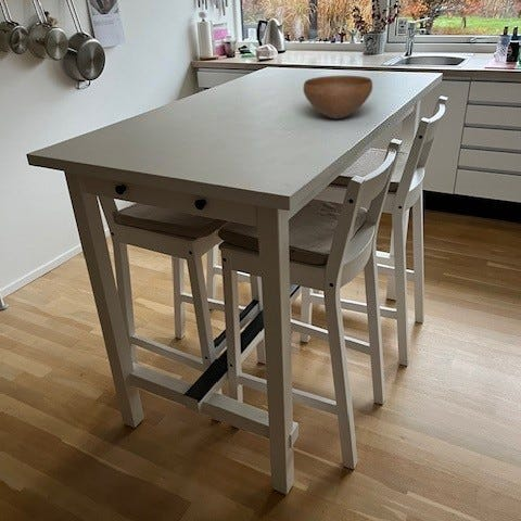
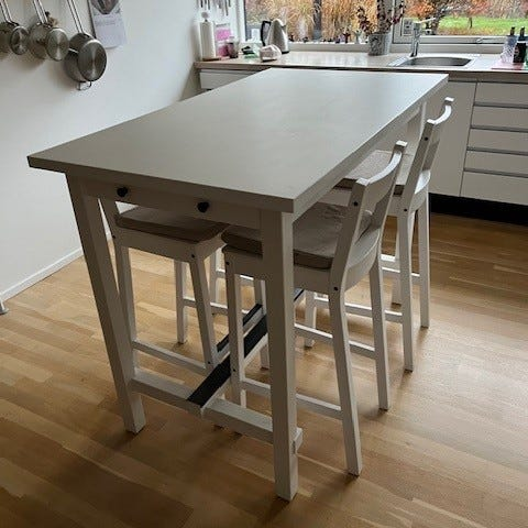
- bowl (336, 99)
